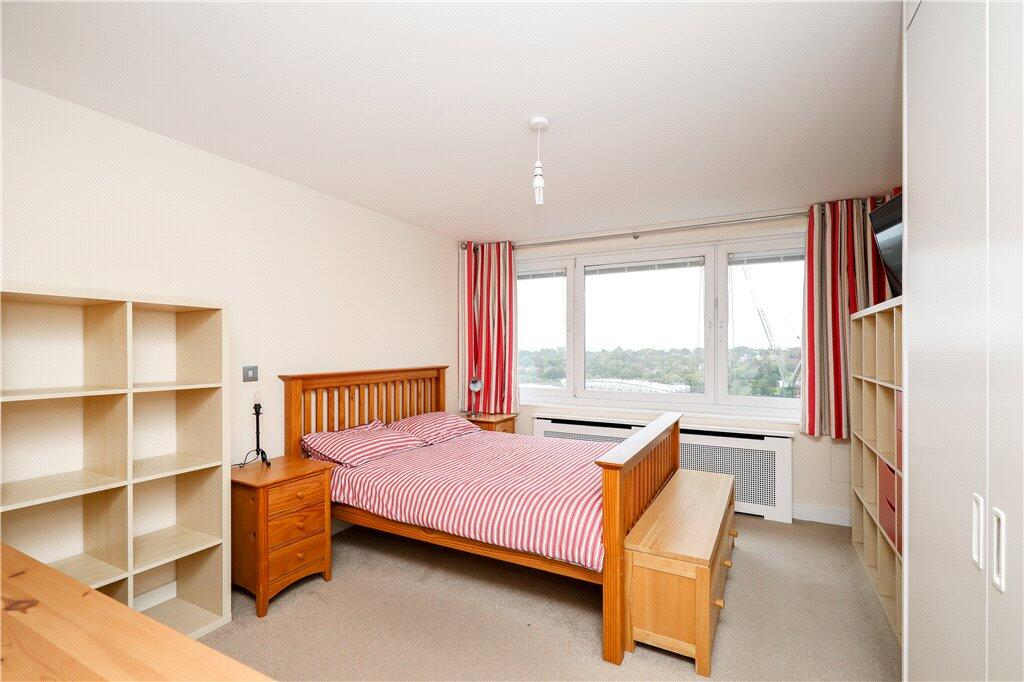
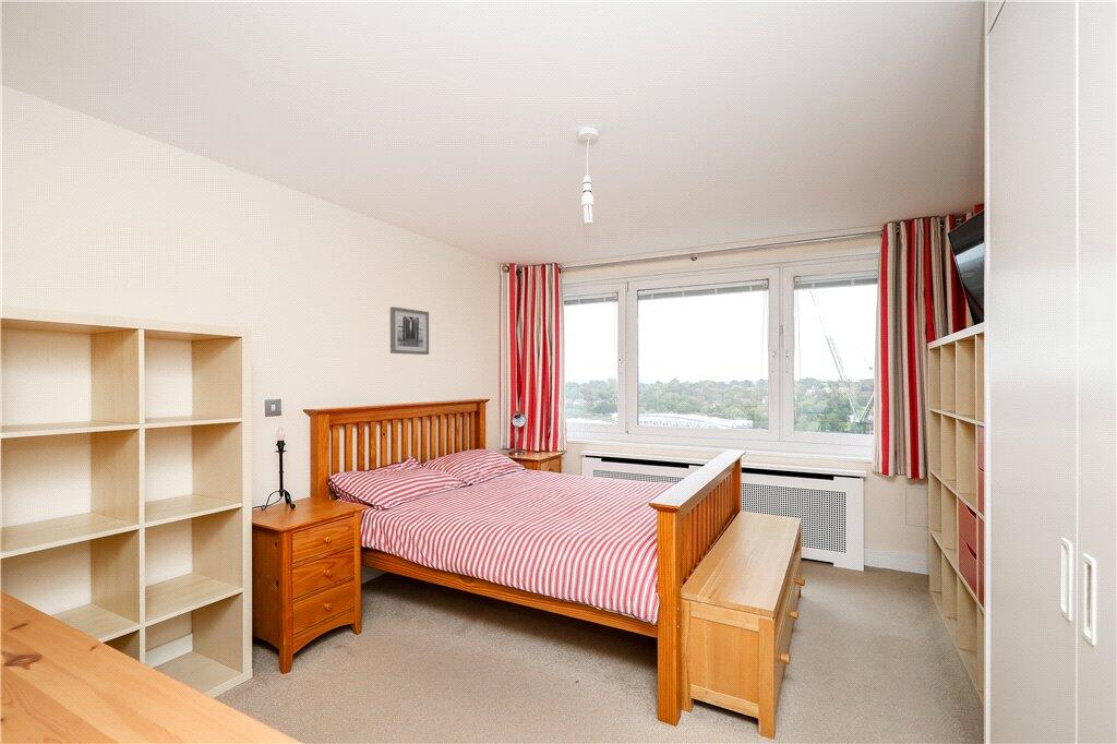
+ wall art (410, 332)
